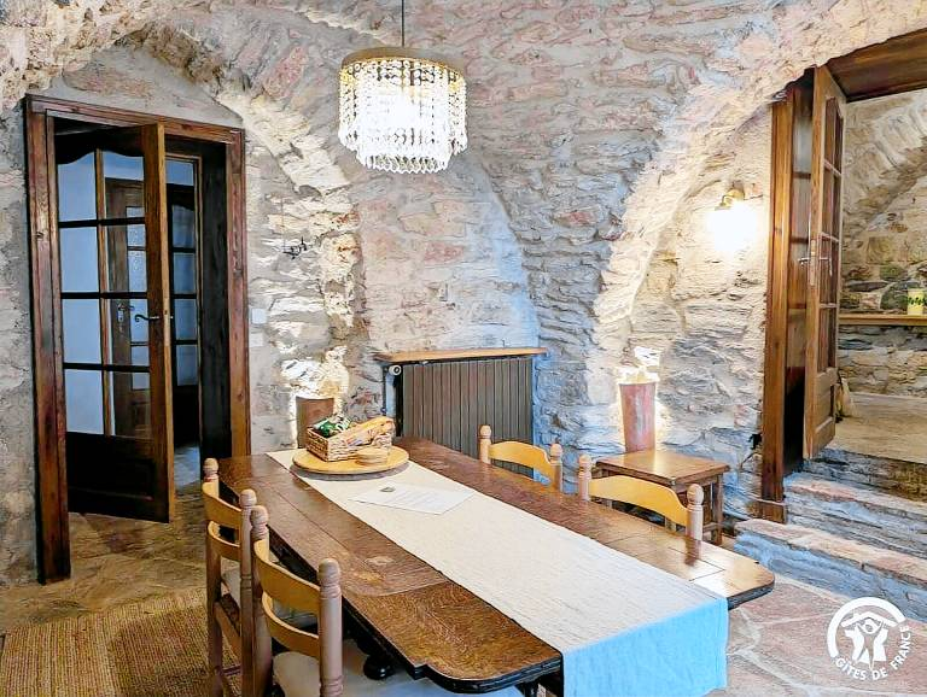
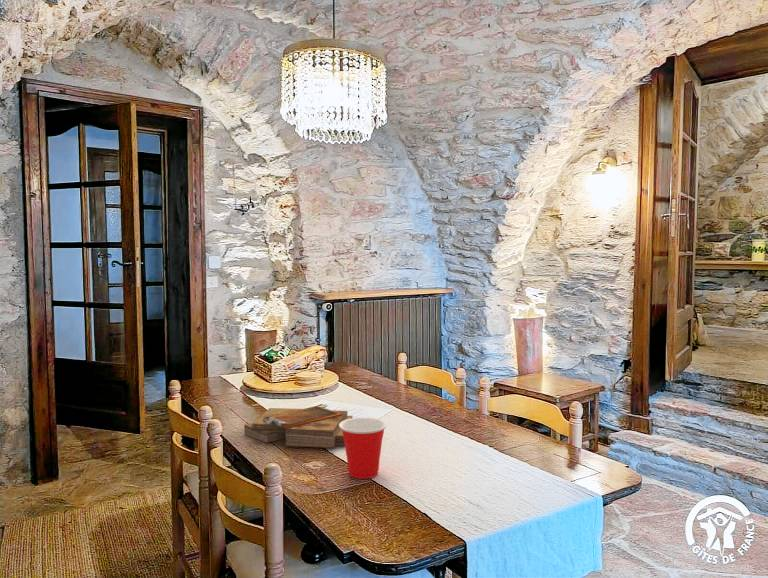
+ clipboard (307, 422)
+ cup (363, 448)
